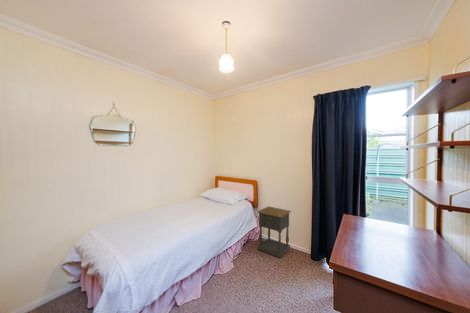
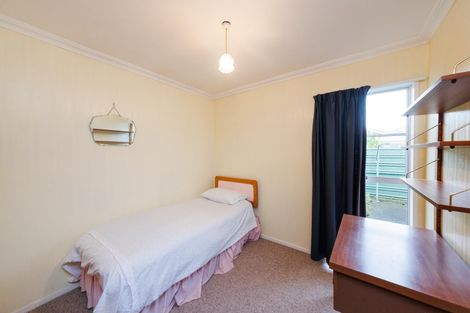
- nightstand (273, 229)
